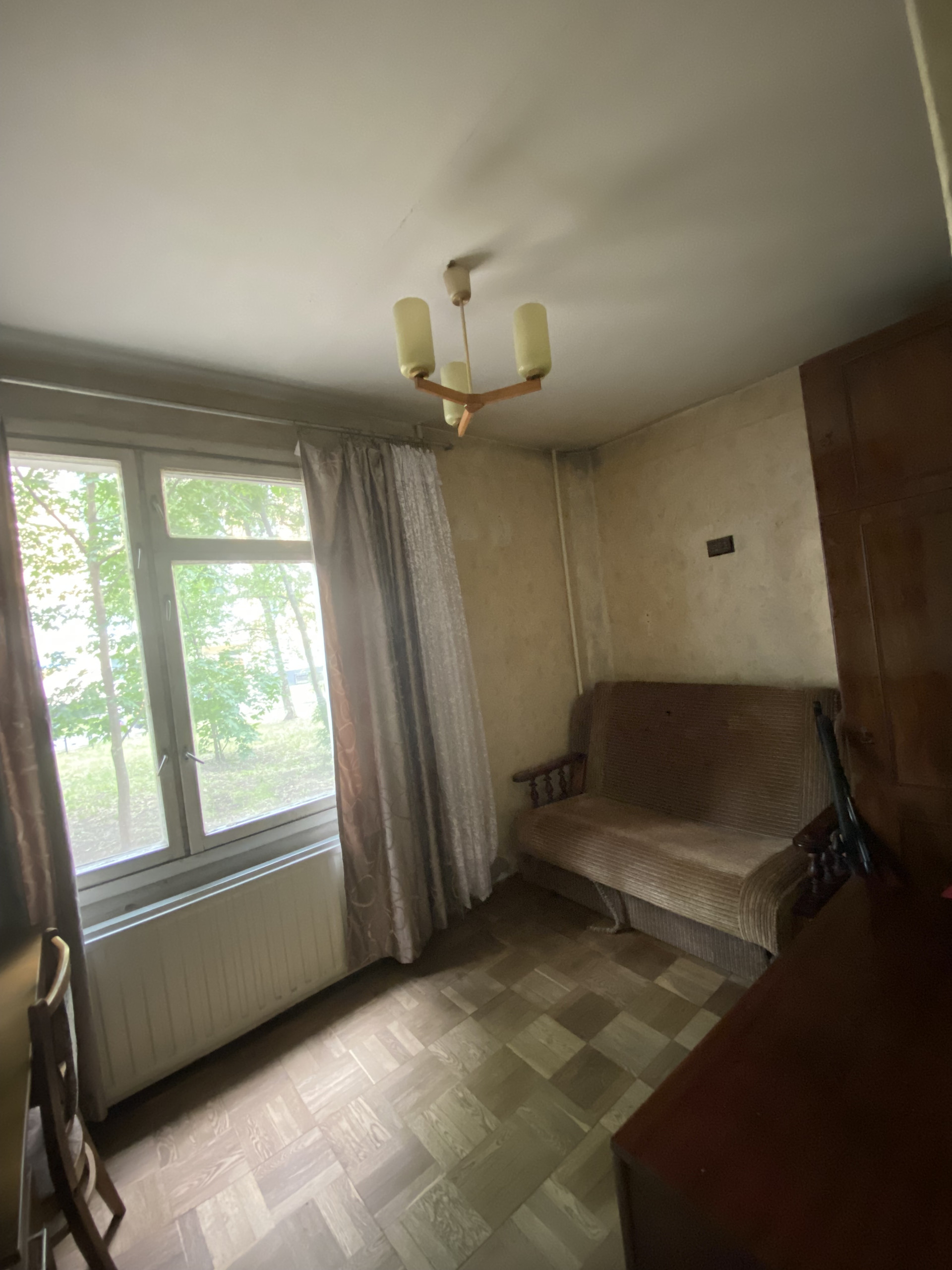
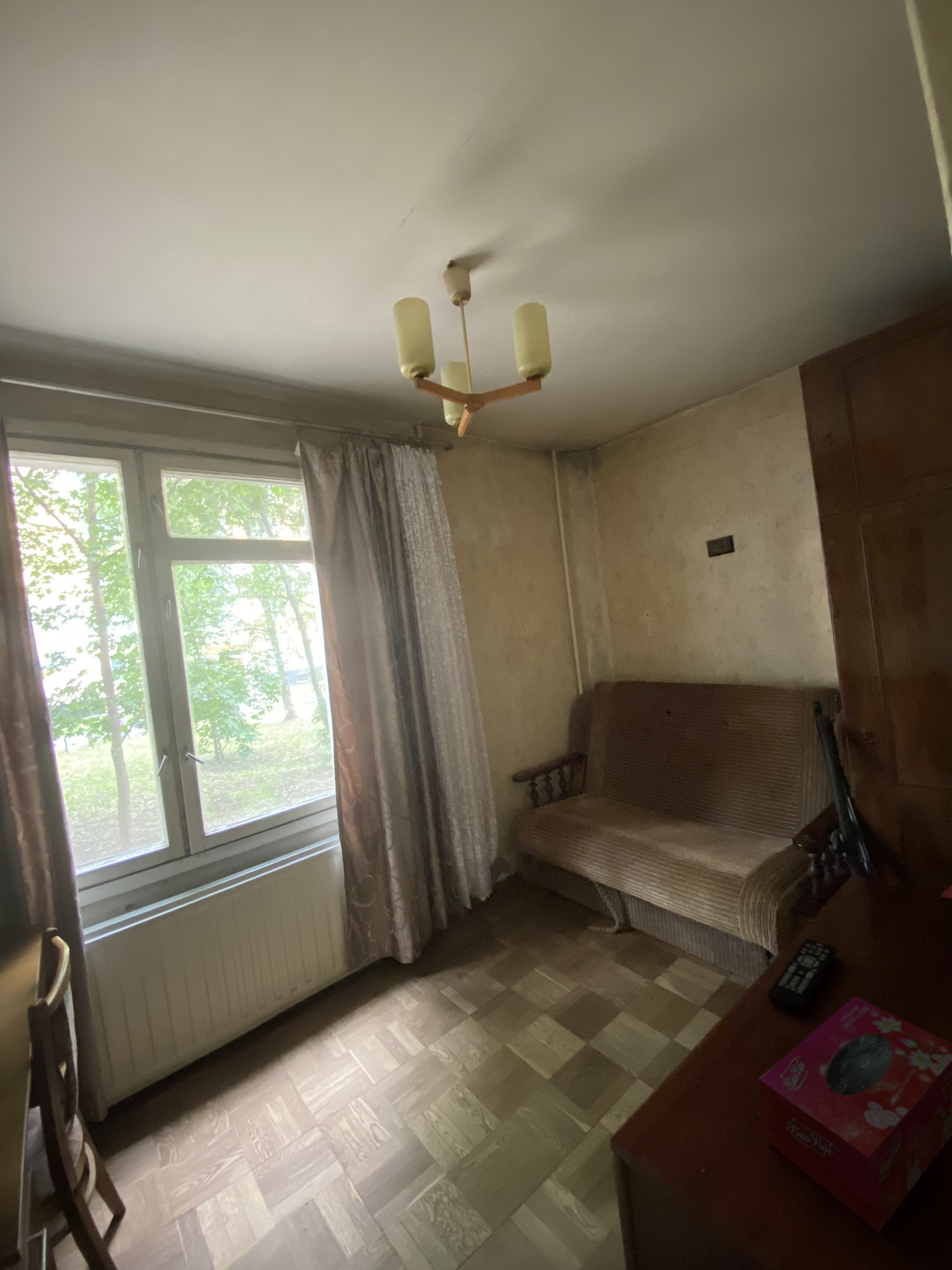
+ tissue box (865, 1094)
+ remote control (804, 973)
